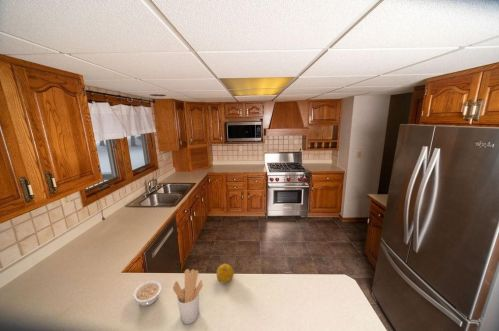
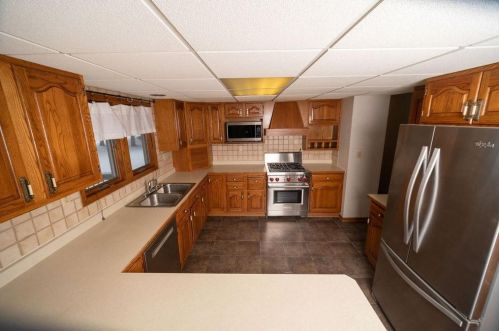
- utensil holder (189, 294)
- fruit (225, 272)
- legume (148, 294)
